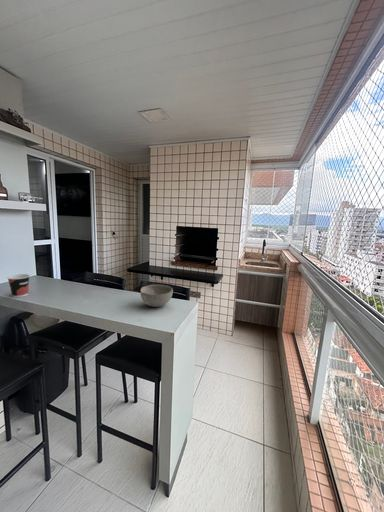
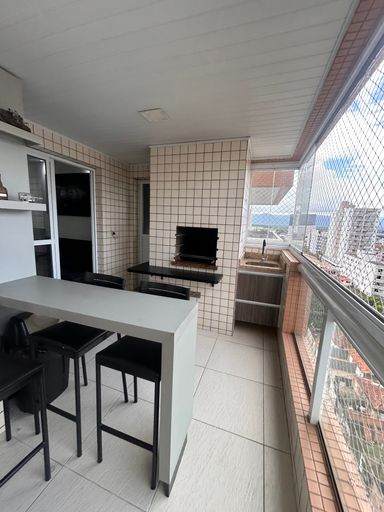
- bowl (156, 297)
- cup (19, 285)
